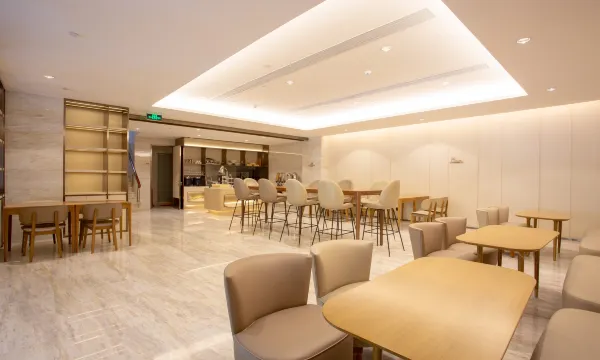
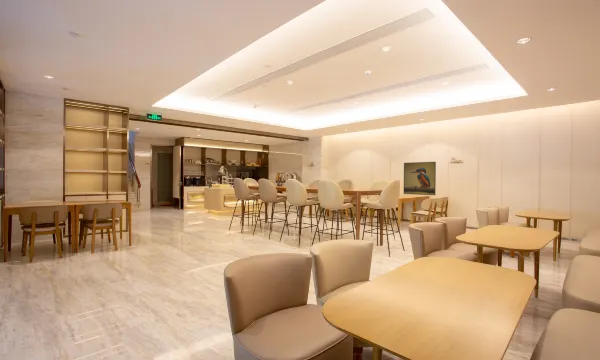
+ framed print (419, 178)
